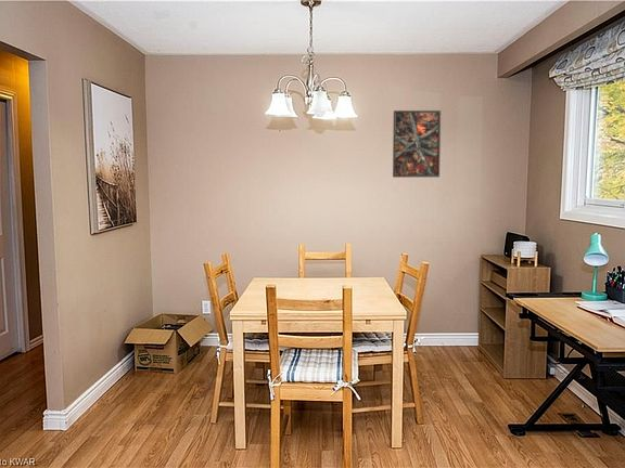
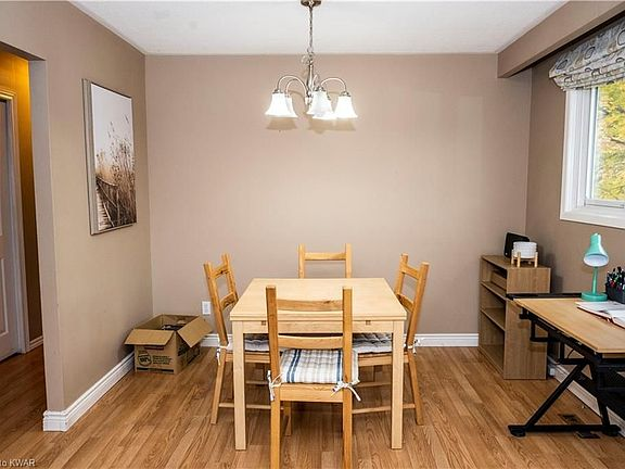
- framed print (416, 144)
